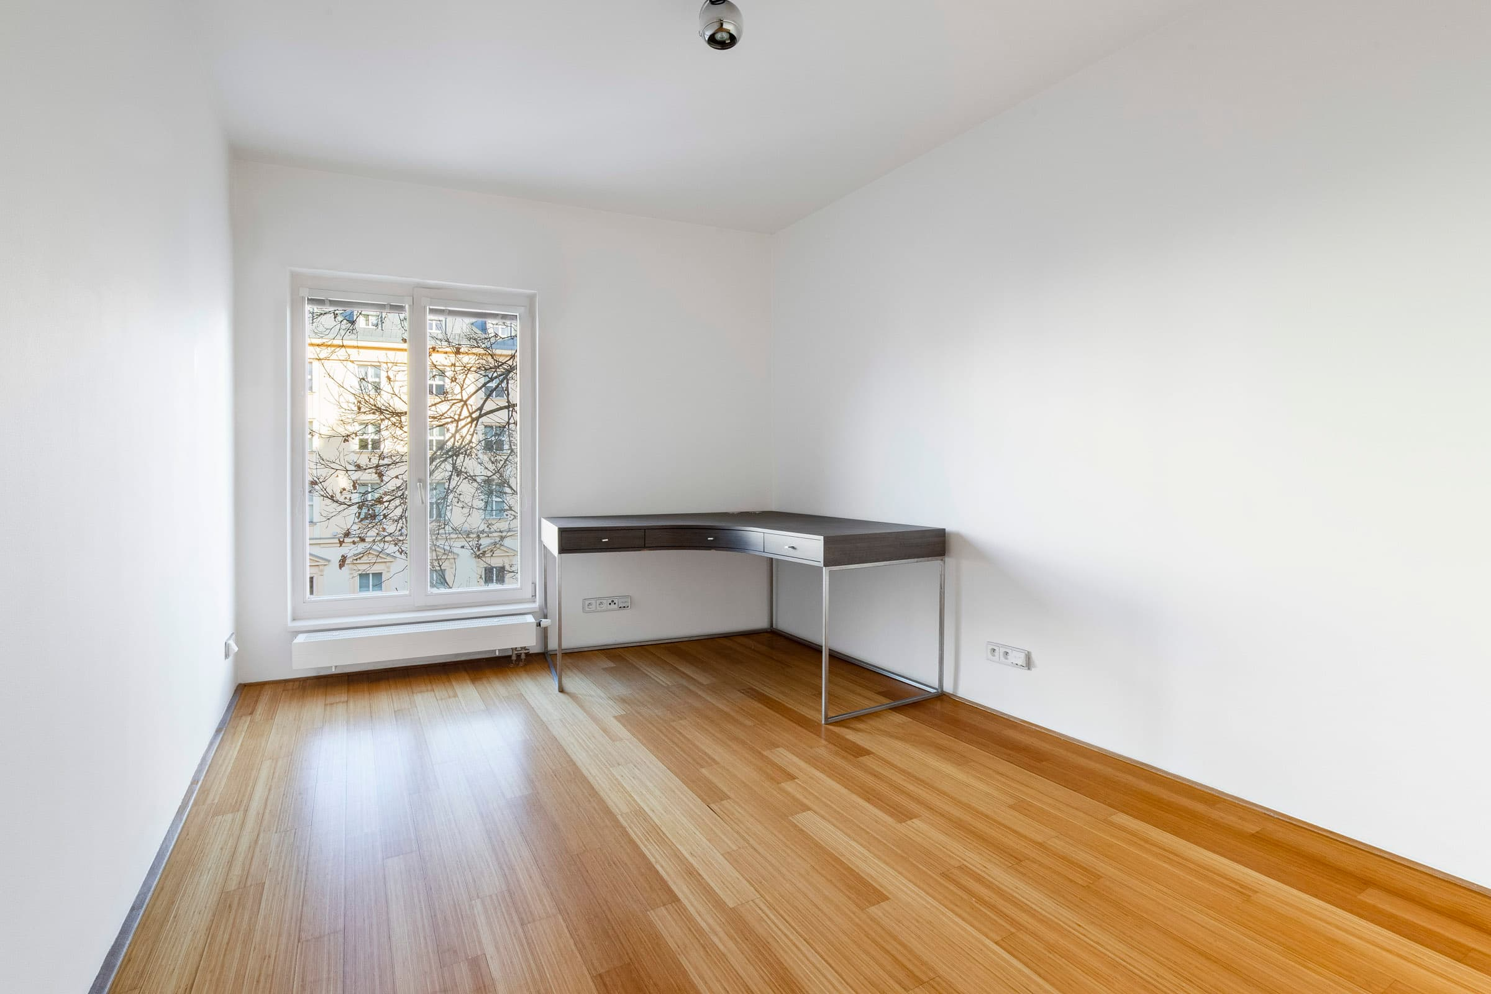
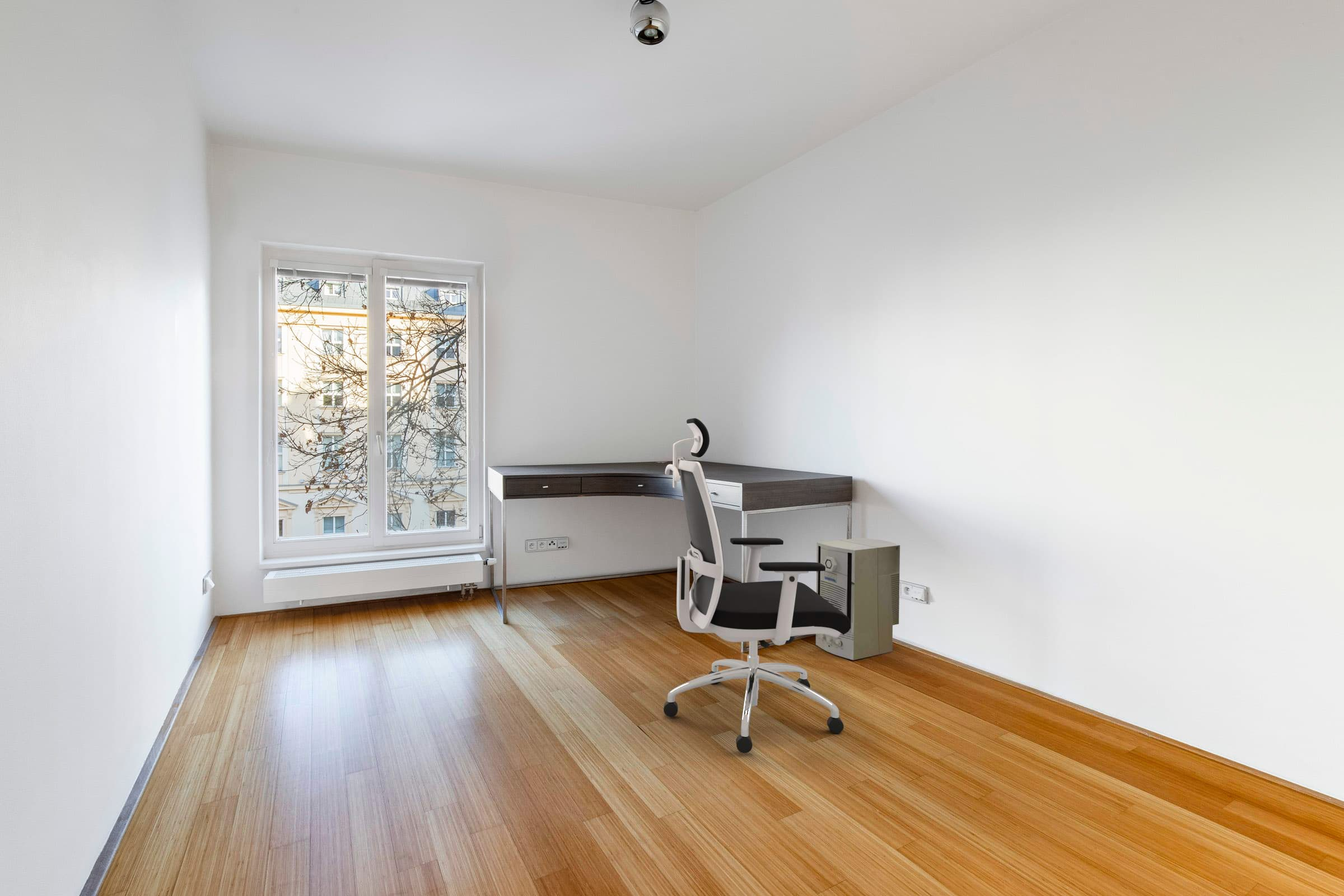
+ air purifier (857, 595)
+ office chair (748, 566)
